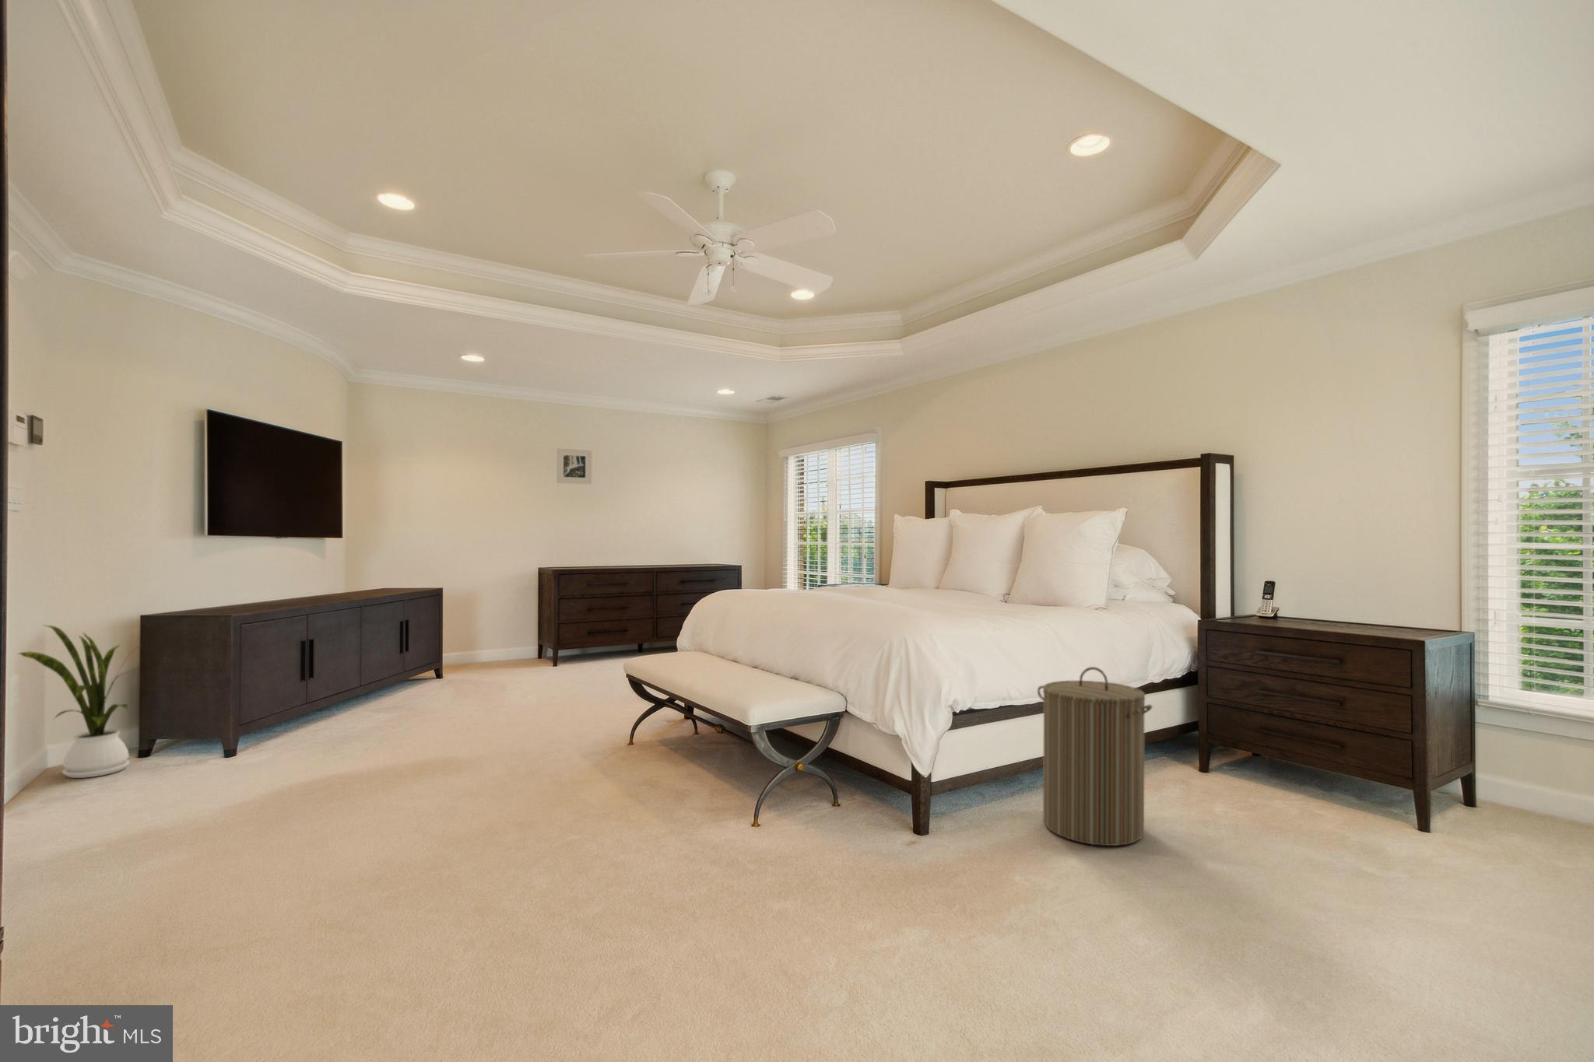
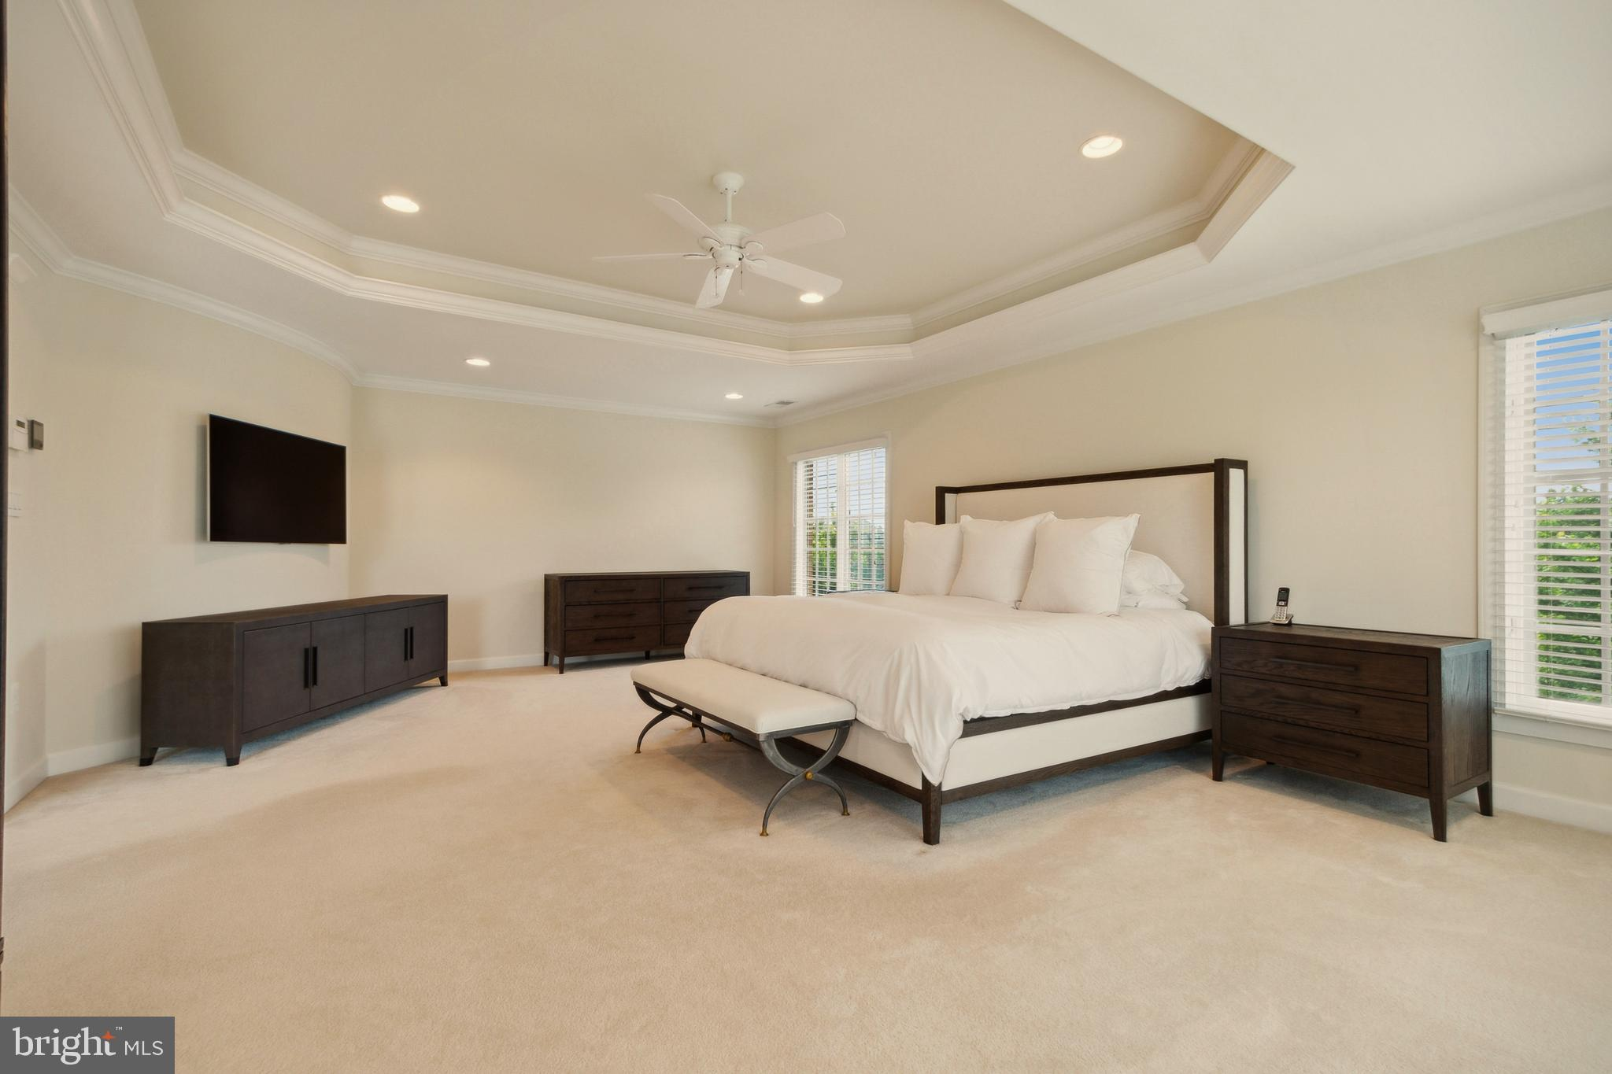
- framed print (574, 466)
- laundry hamper (1092, 747)
- house plant (90, 696)
